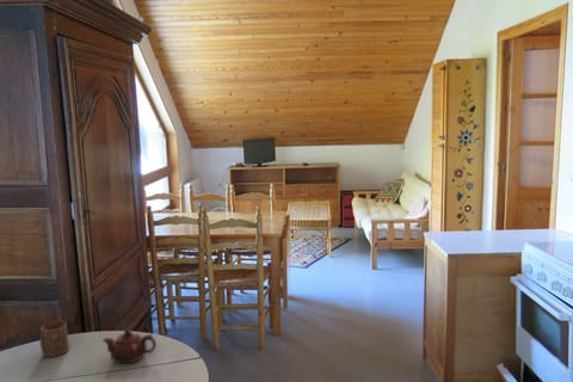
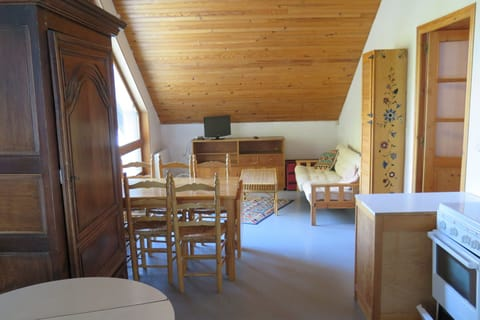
- teapot (129, 343)
- cup (54, 338)
